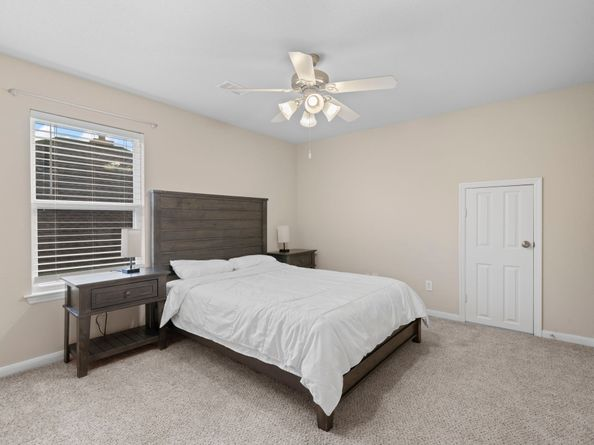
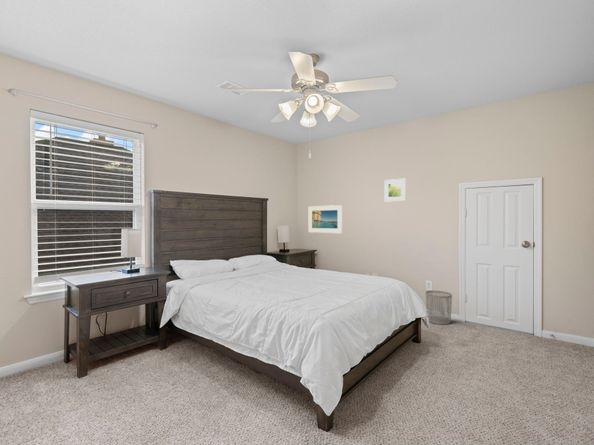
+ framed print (324, 219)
+ waste bin (438, 307)
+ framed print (394, 190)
